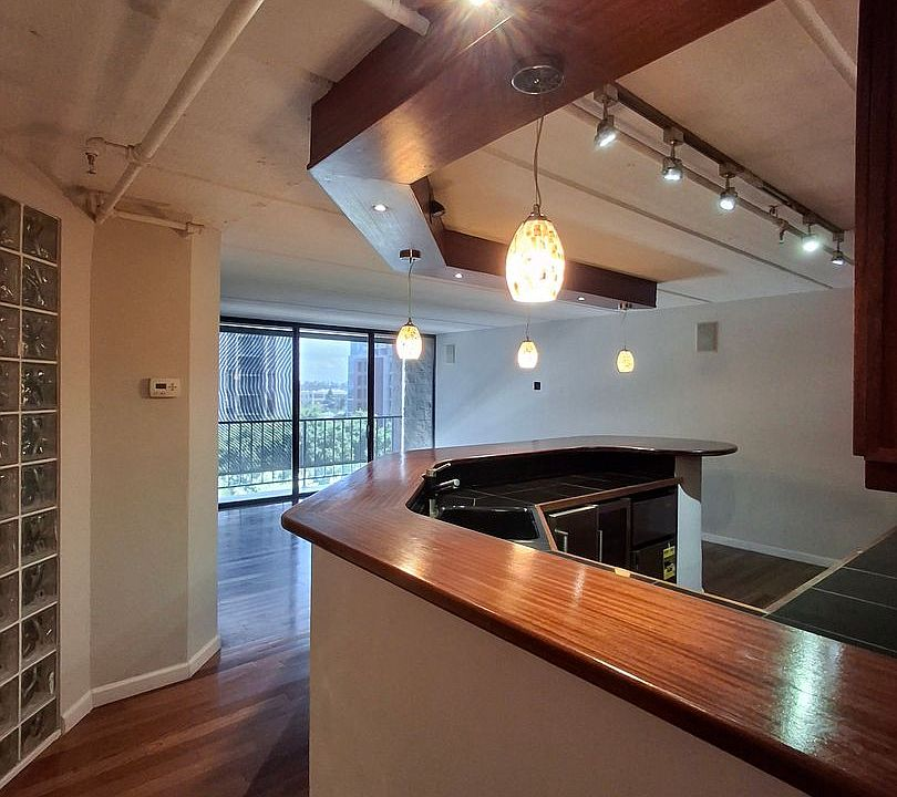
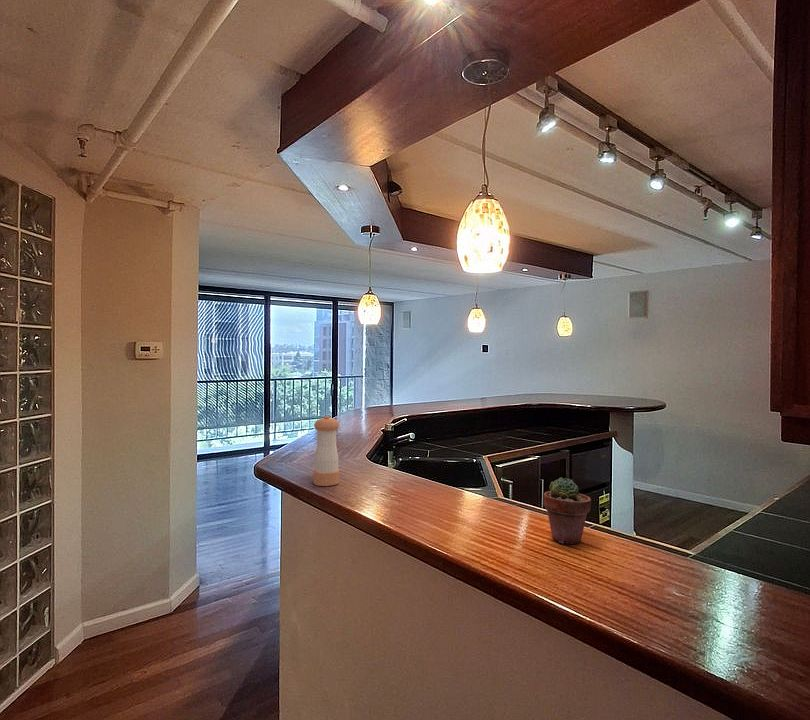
+ pepper shaker (326, 449)
+ potted succulent (566, 508)
